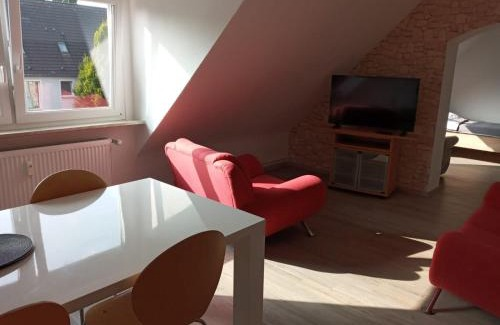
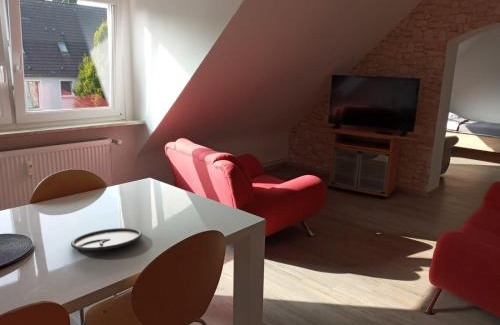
+ plate (107, 238)
